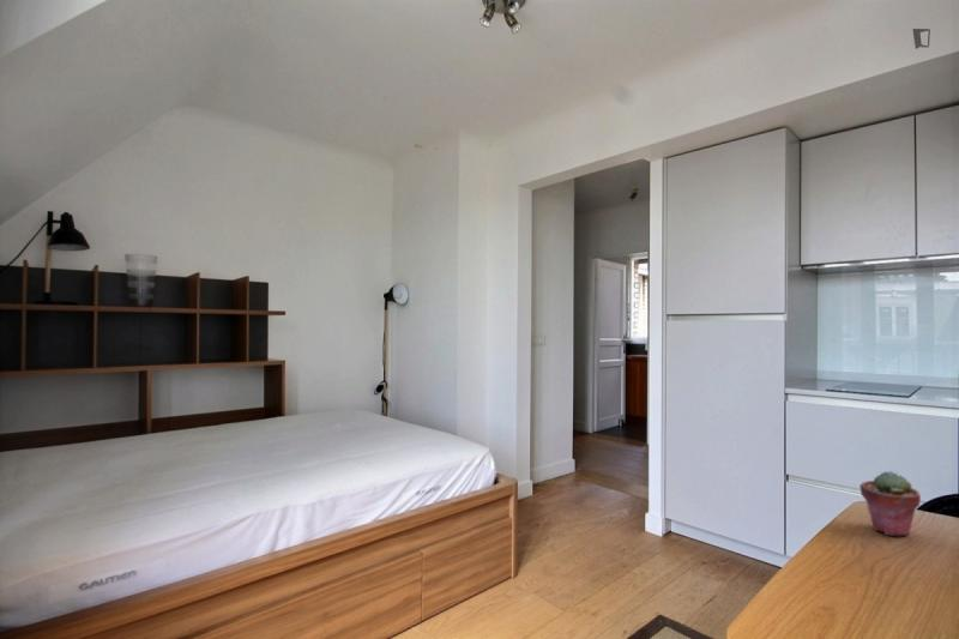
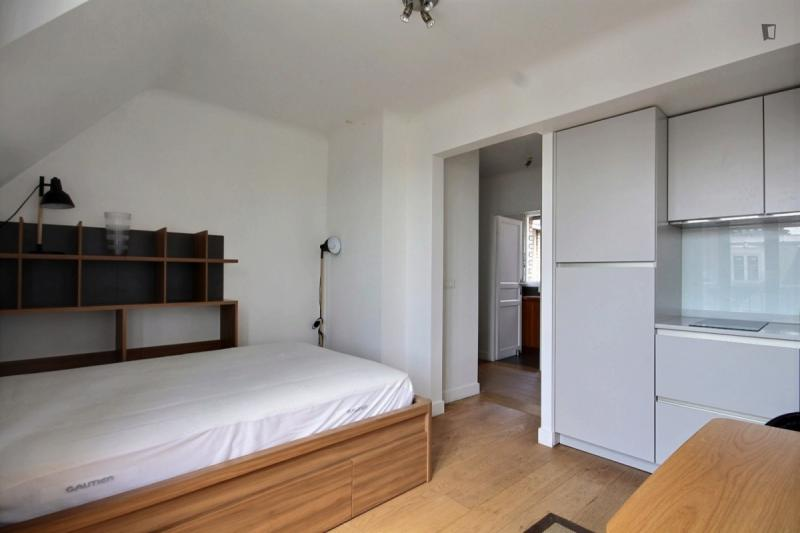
- potted succulent (889, 500)
